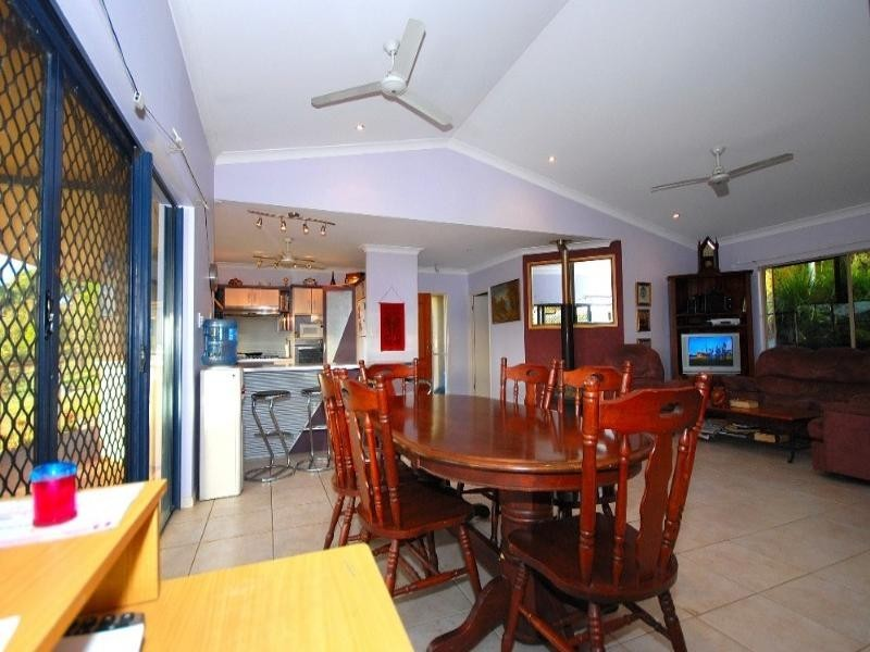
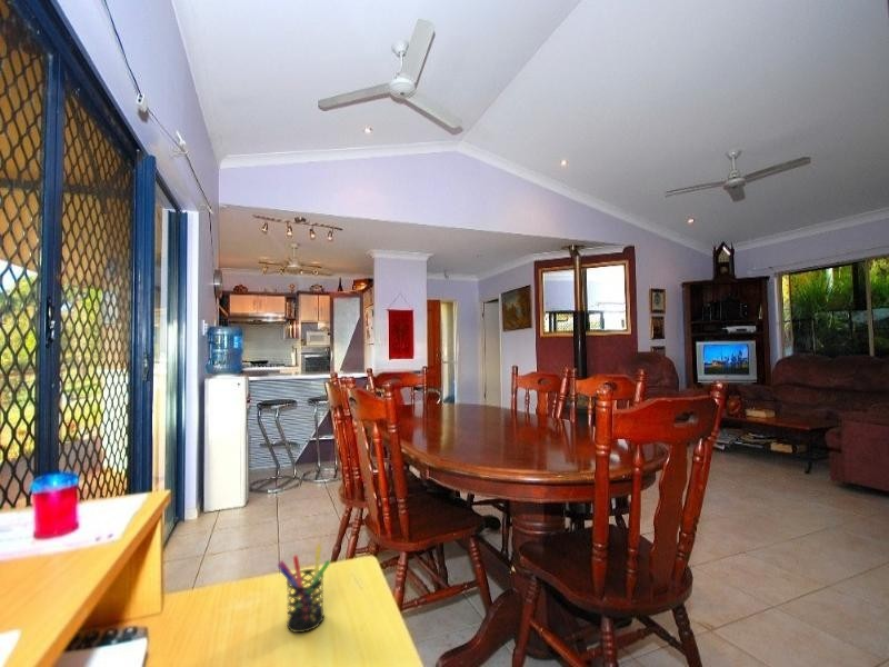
+ pen holder (308, 586)
